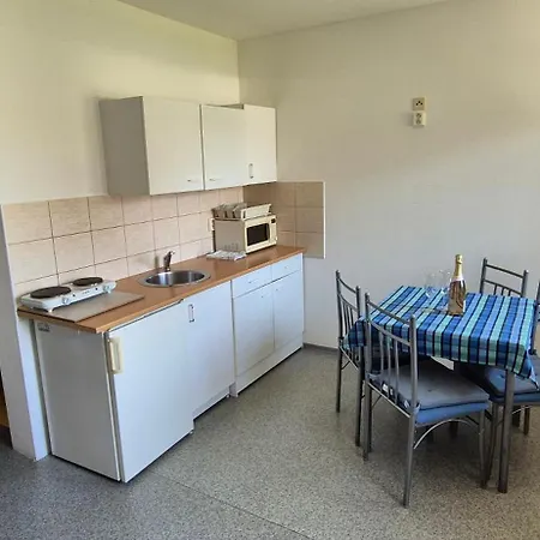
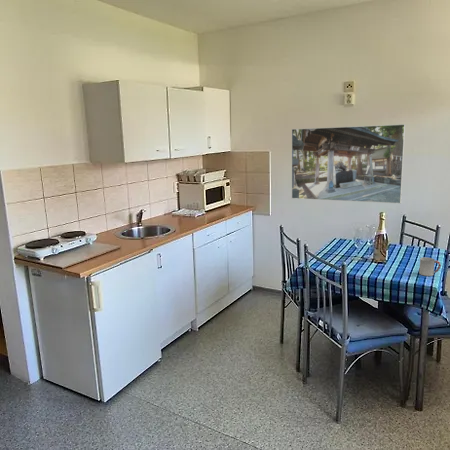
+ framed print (343, 164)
+ cup (430, 266)
